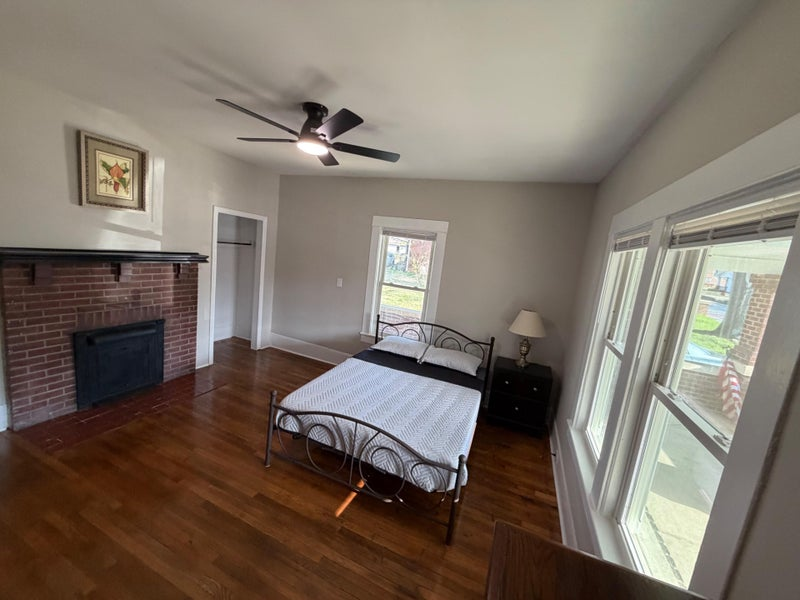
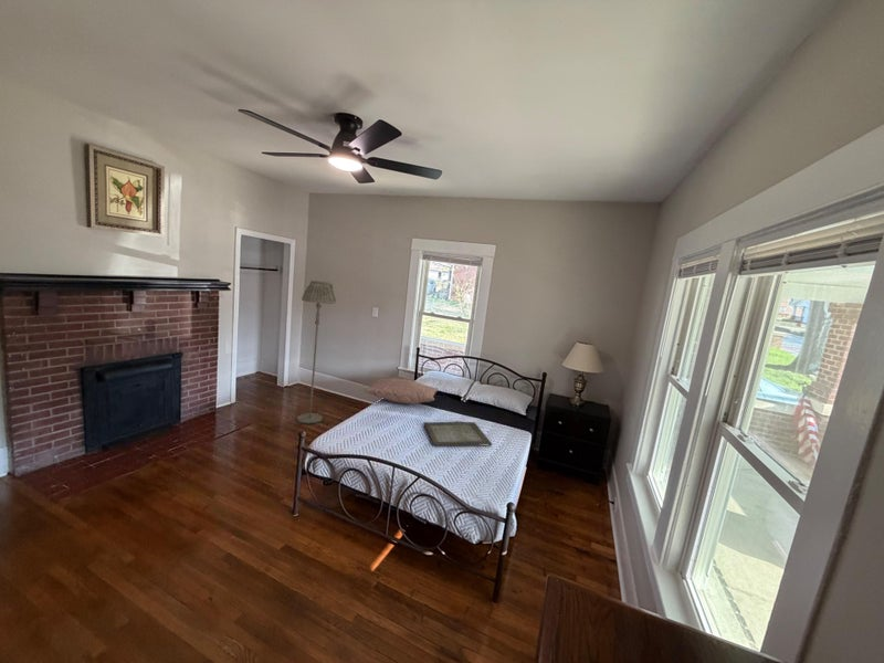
+ floor lamp (315, 351)
+ serving tray (455, 432)
+ pillow (402, 390)
